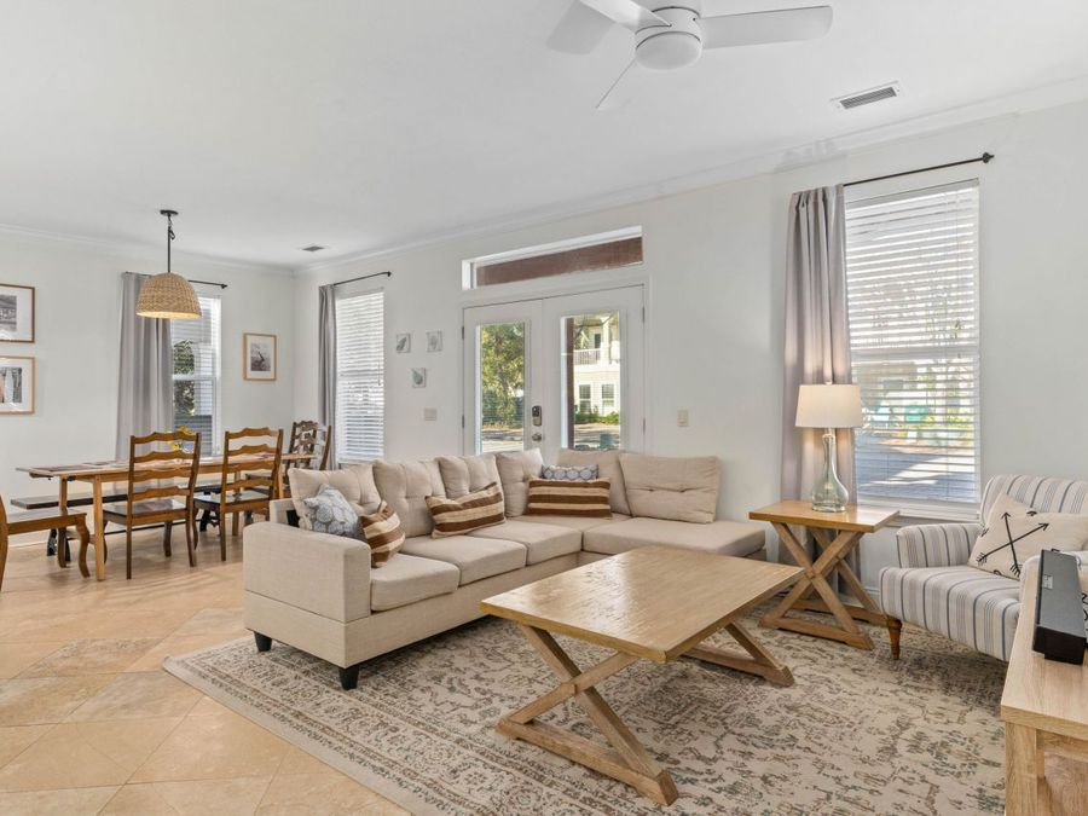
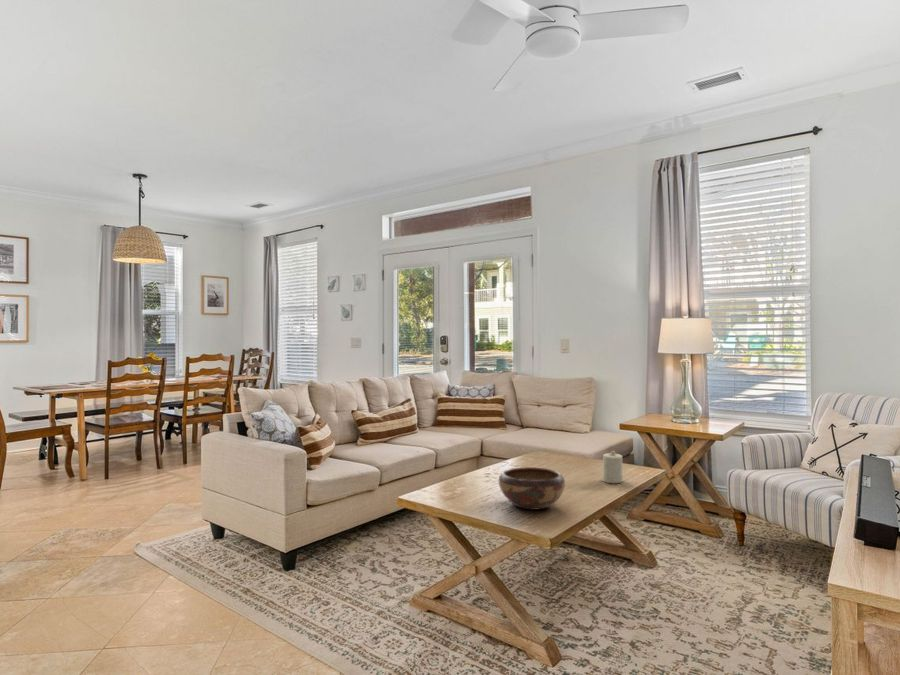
+ decorative bowl (531, 488)
+ candle (612, 465)
